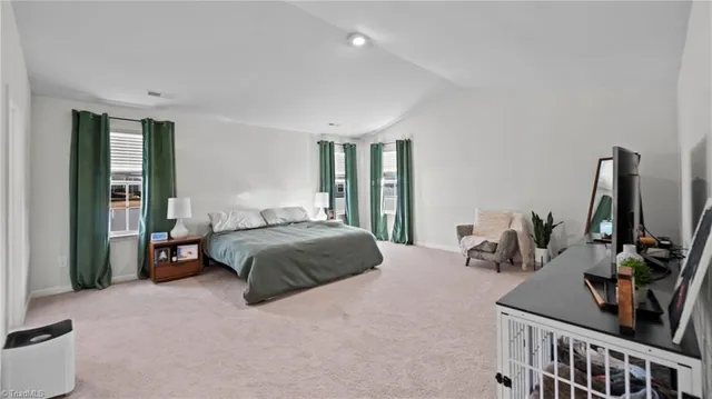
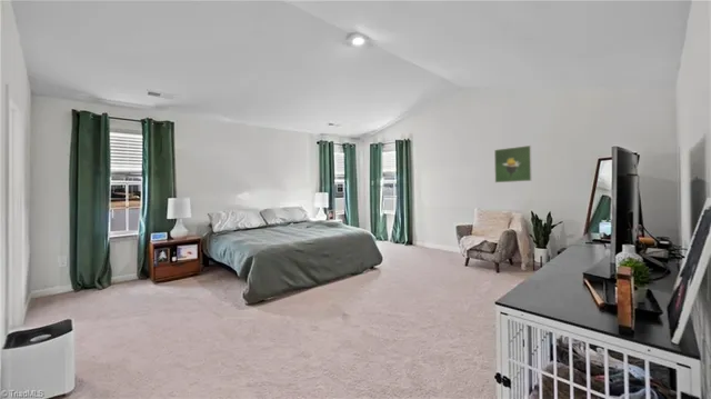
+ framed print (512, 164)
